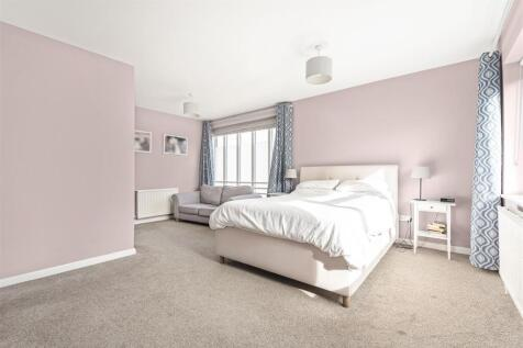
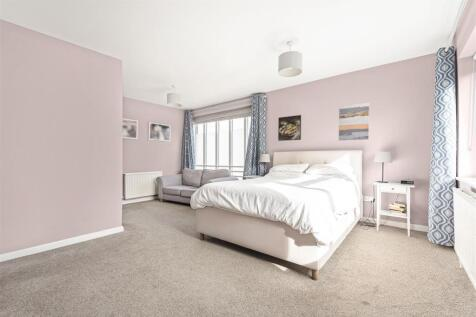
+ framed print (289, 128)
+ wall art (353, 122)
